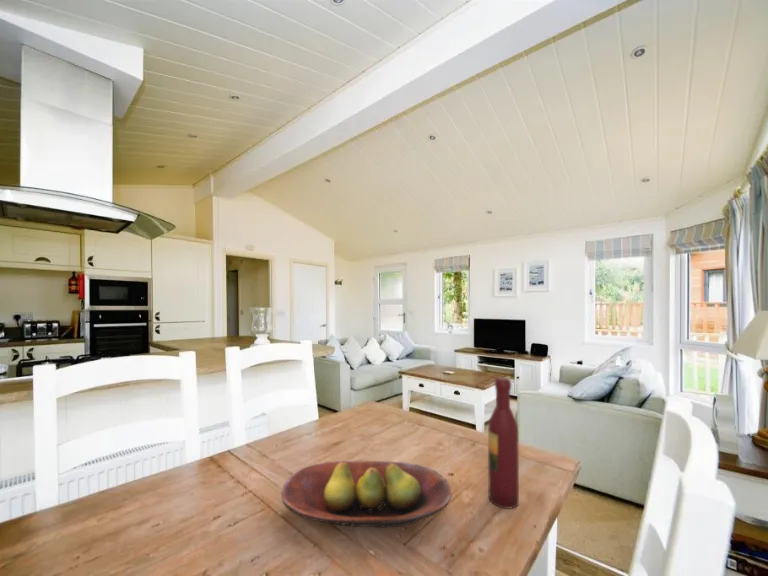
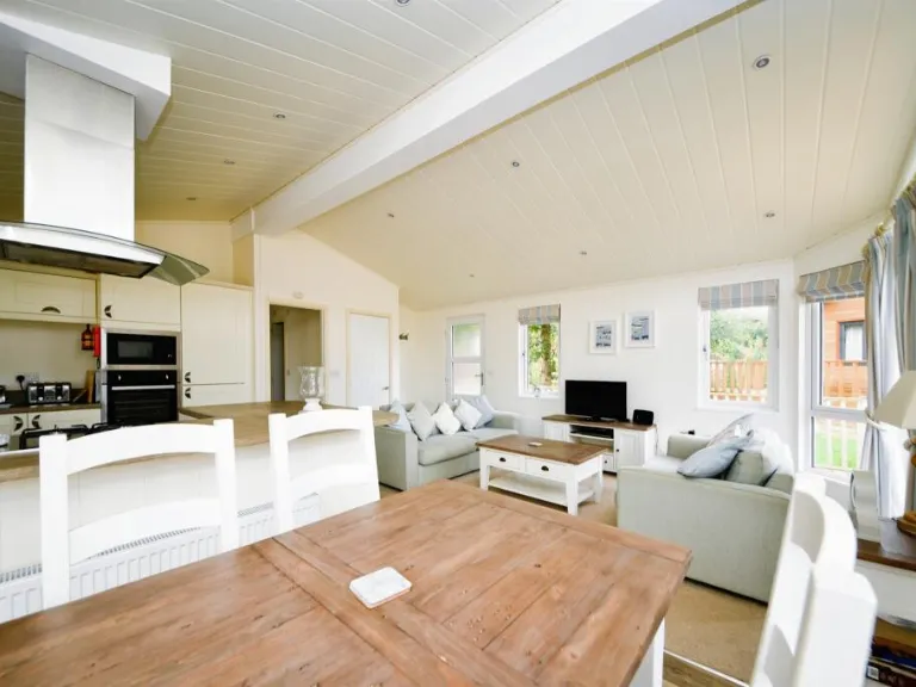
- wine bottle (503, 438)
- fruit bowl (366, 487)
